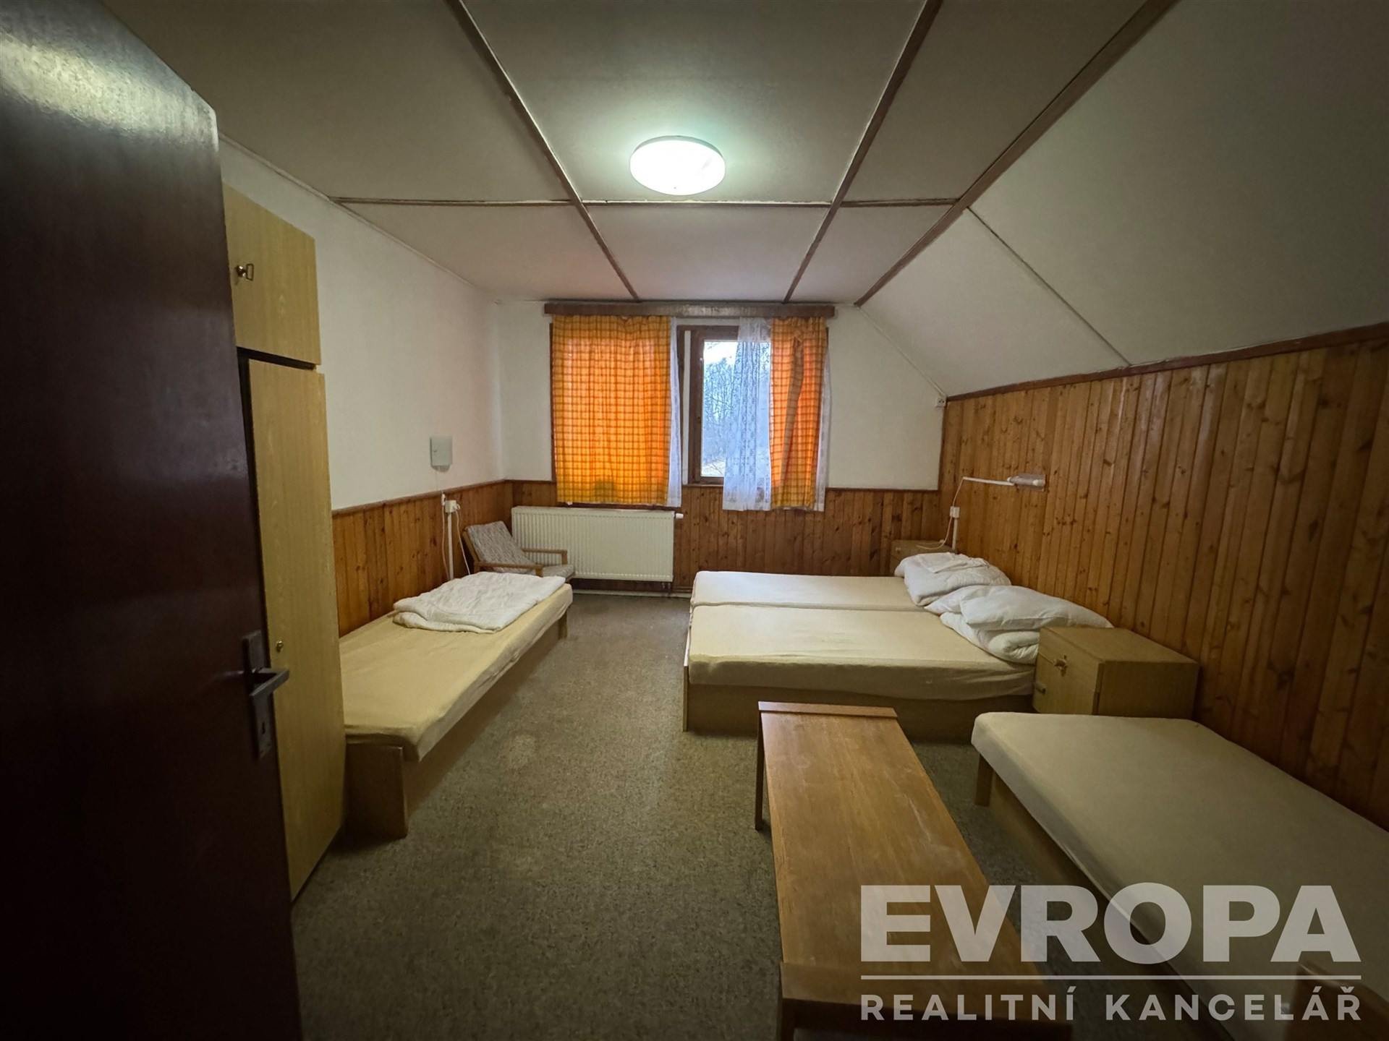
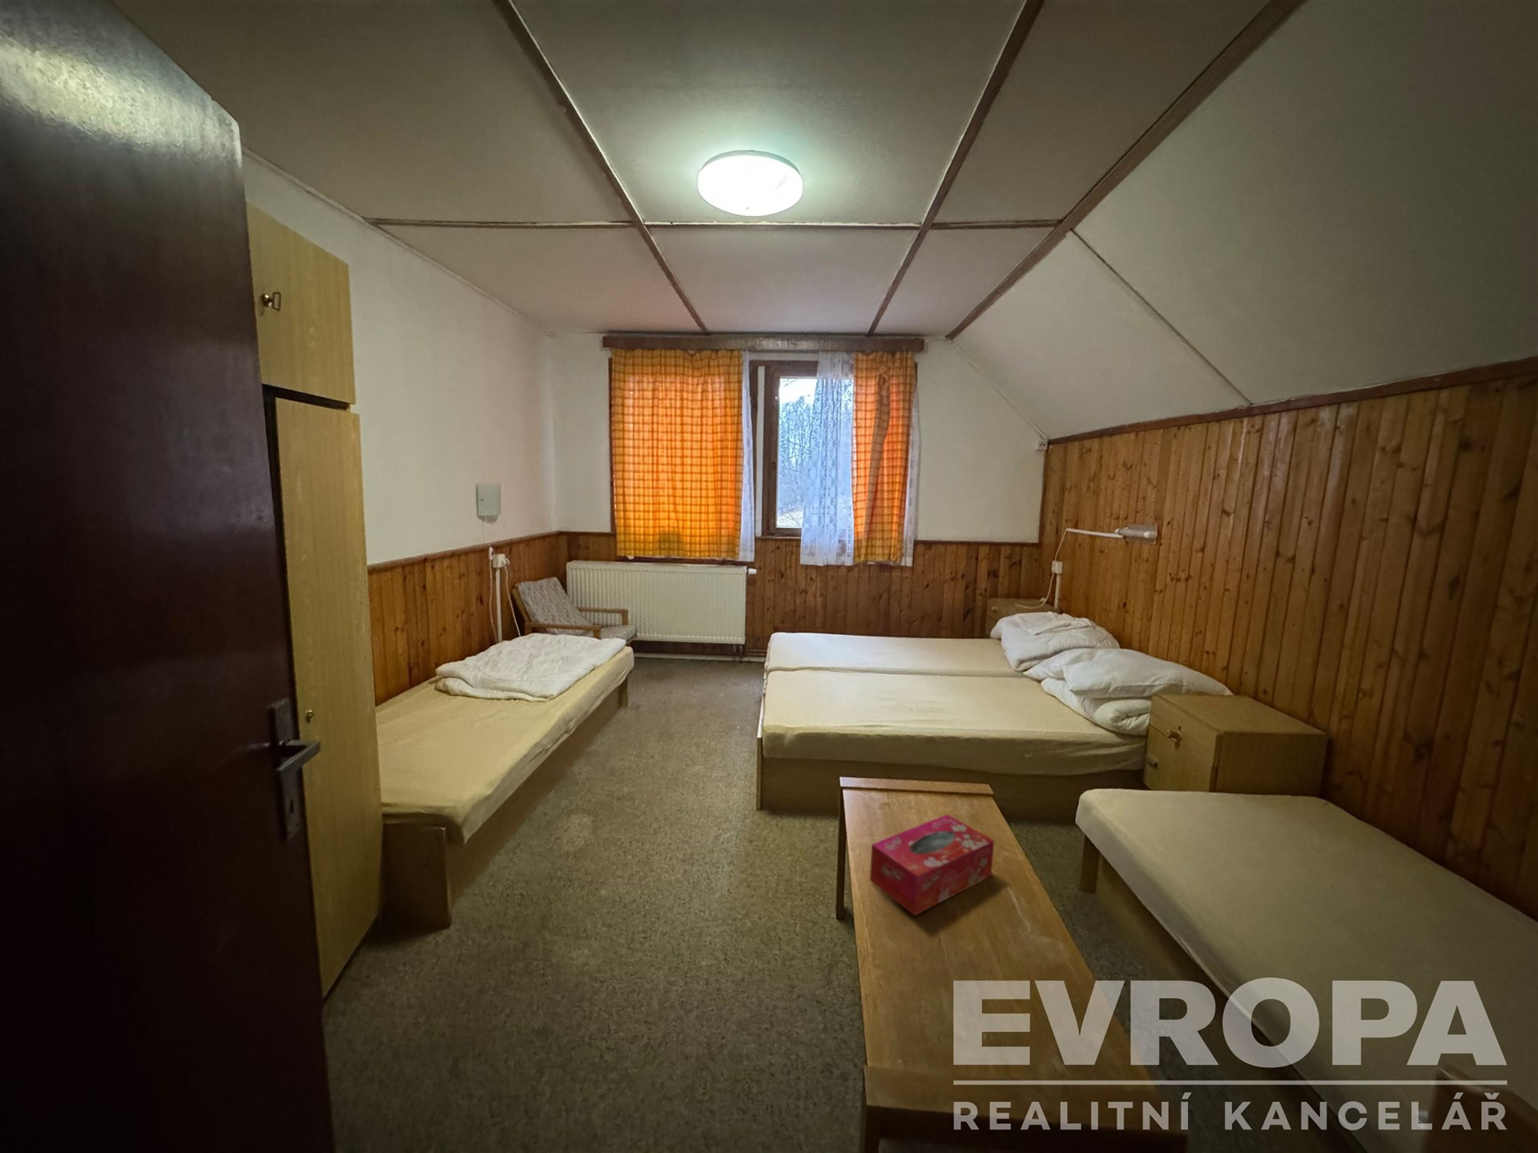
+ tissue box (932, 860)
